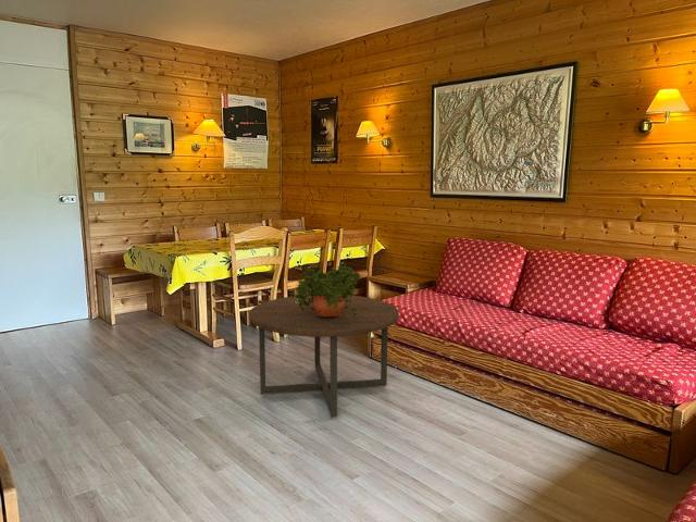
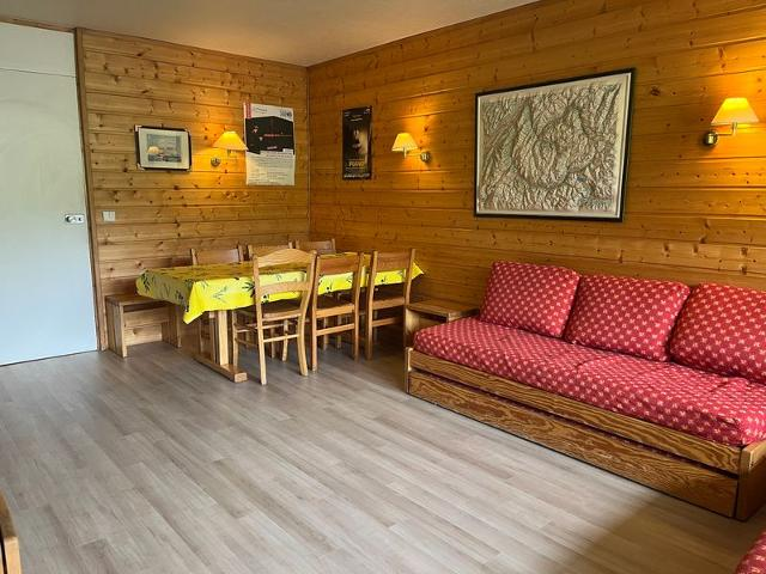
- coffee table (319, 351)
- potted plant (326, 290)
